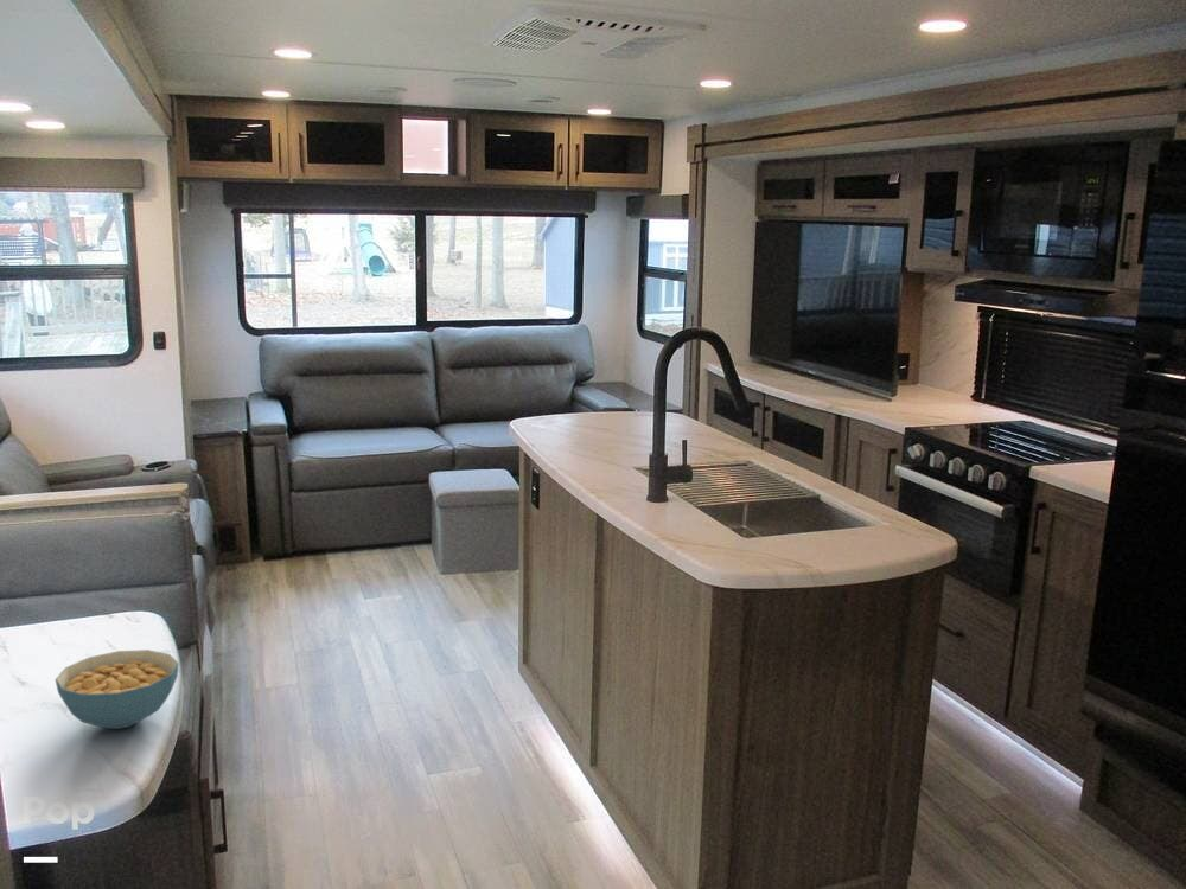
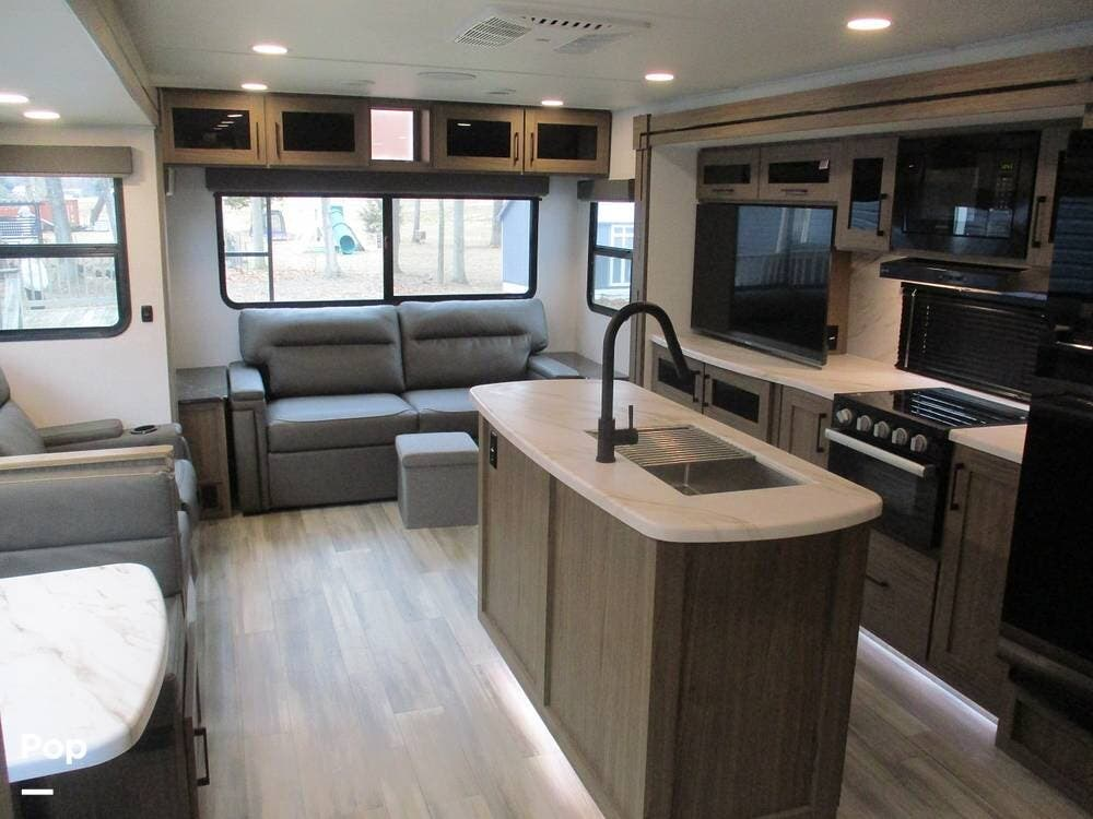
- cereal bowl (120, 696)
